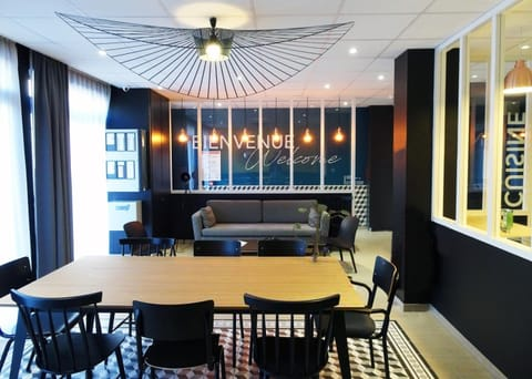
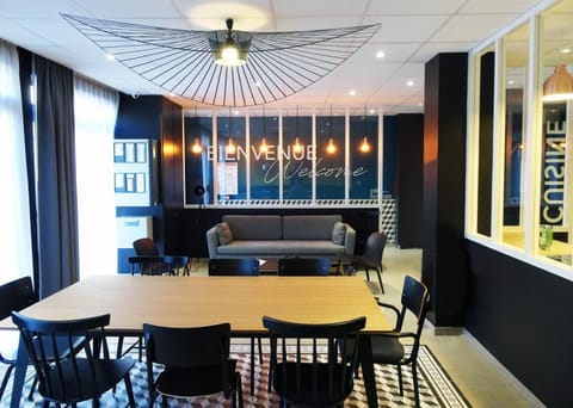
- potted plant (316, 234)
